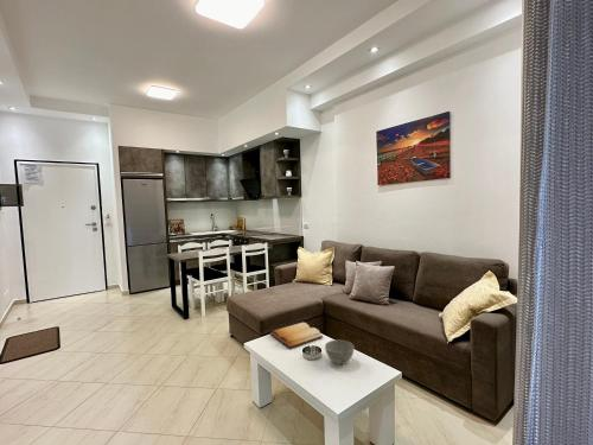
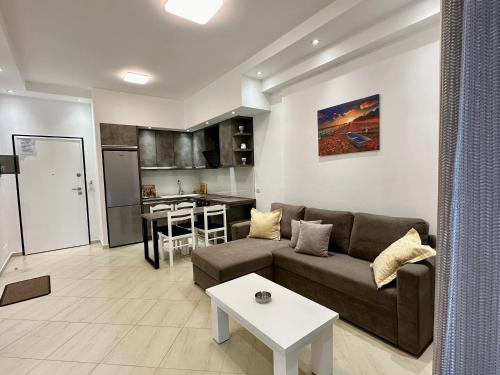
- bible (295, 332)
- bowl (339, 352)
